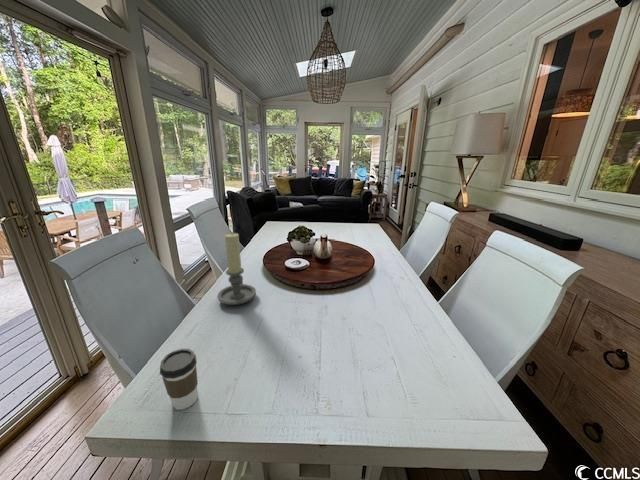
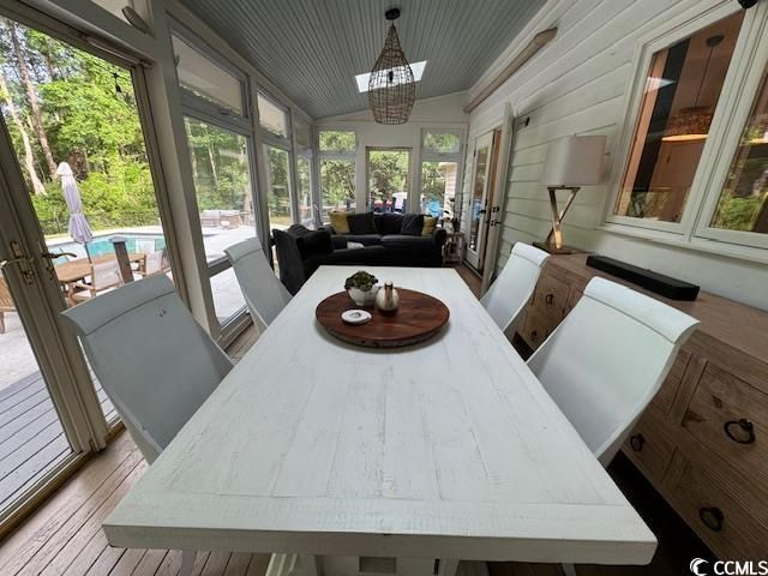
- candle holder (235, 265)
- coffee cup (181, 379)
